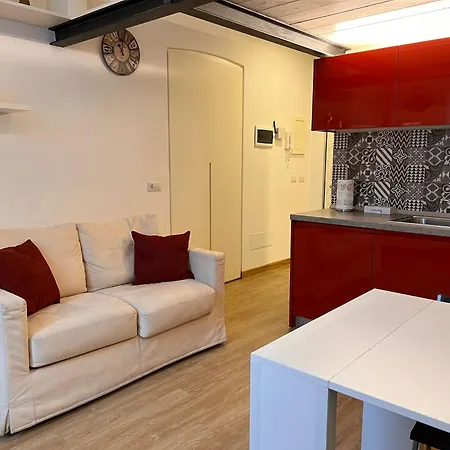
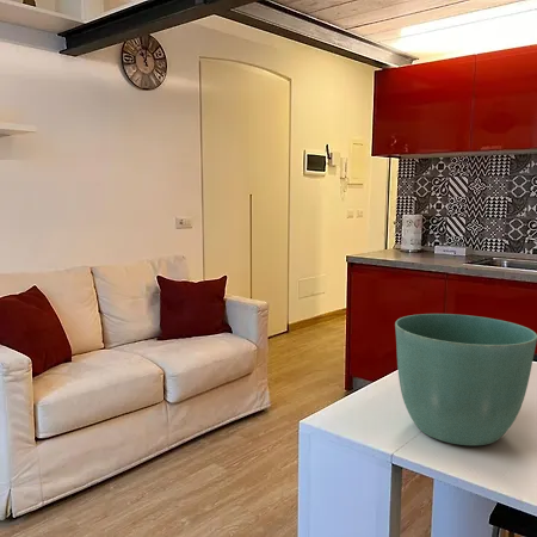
+ flower pot (459, 378)
